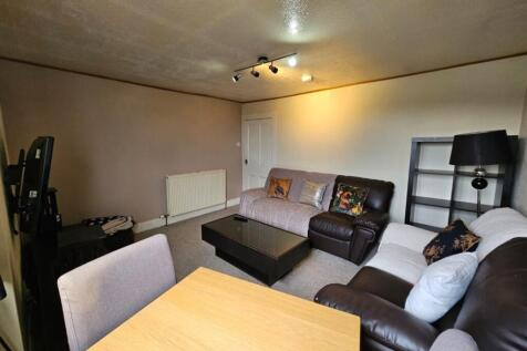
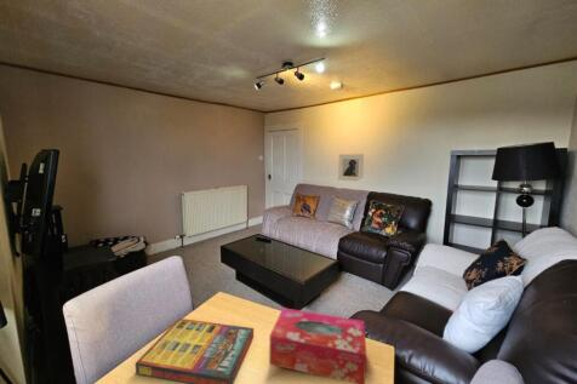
+ game compilation box (200, 349)
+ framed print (350, 167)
+ tissue box (318, 342)
